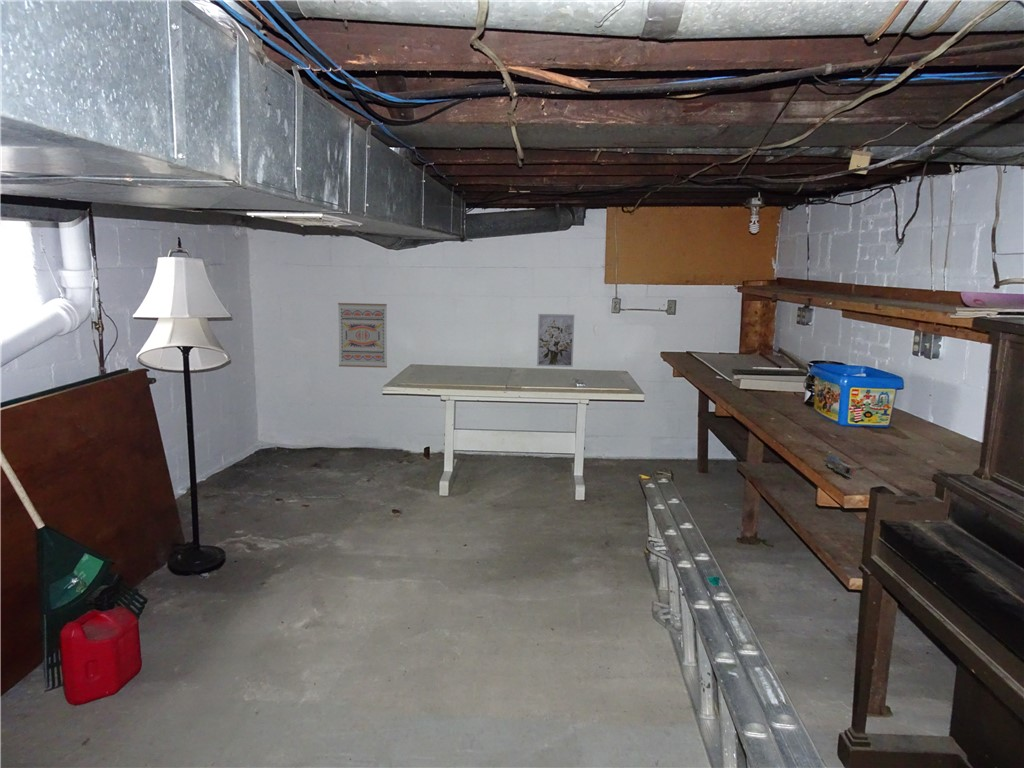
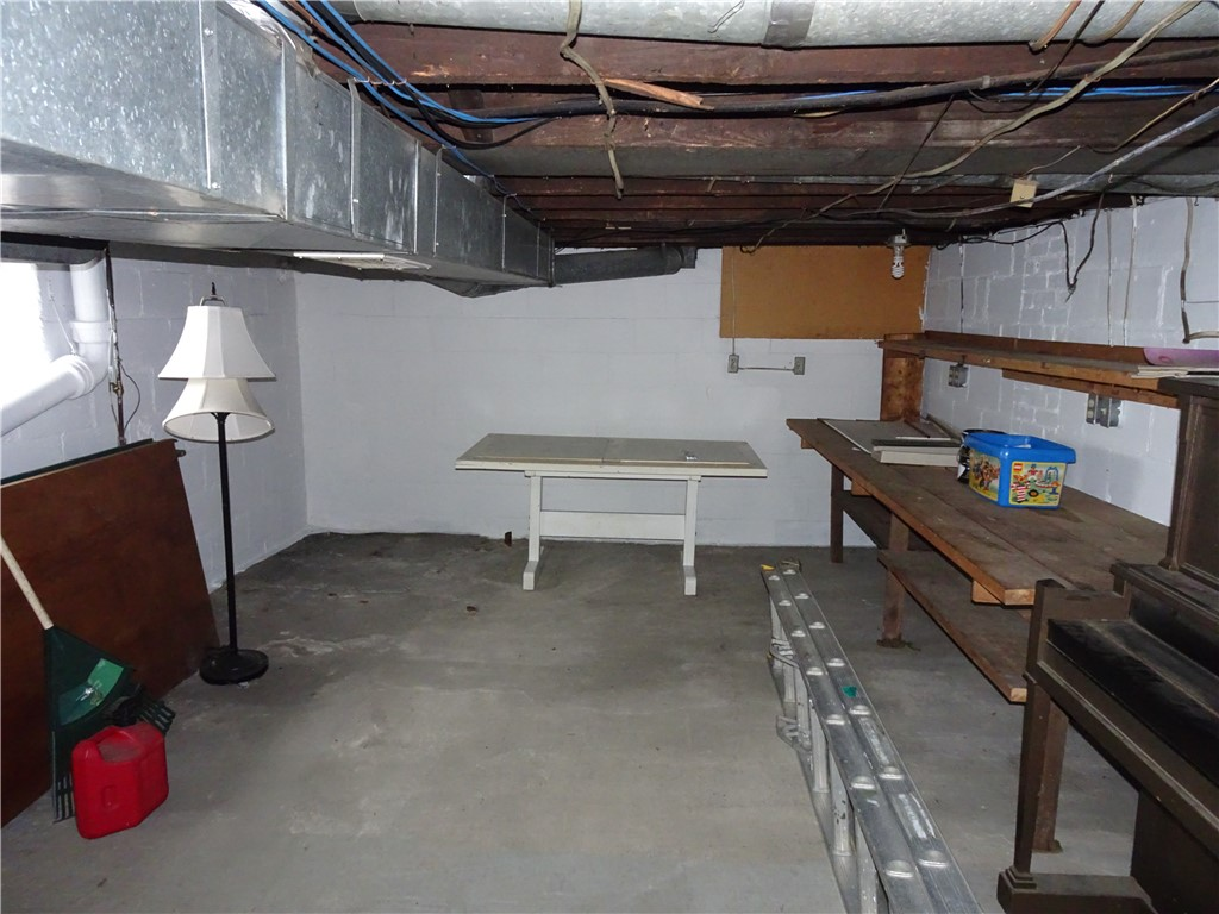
- wall art (362, 335)
- wall art (555, 340)
- architectural model (842, 462)
